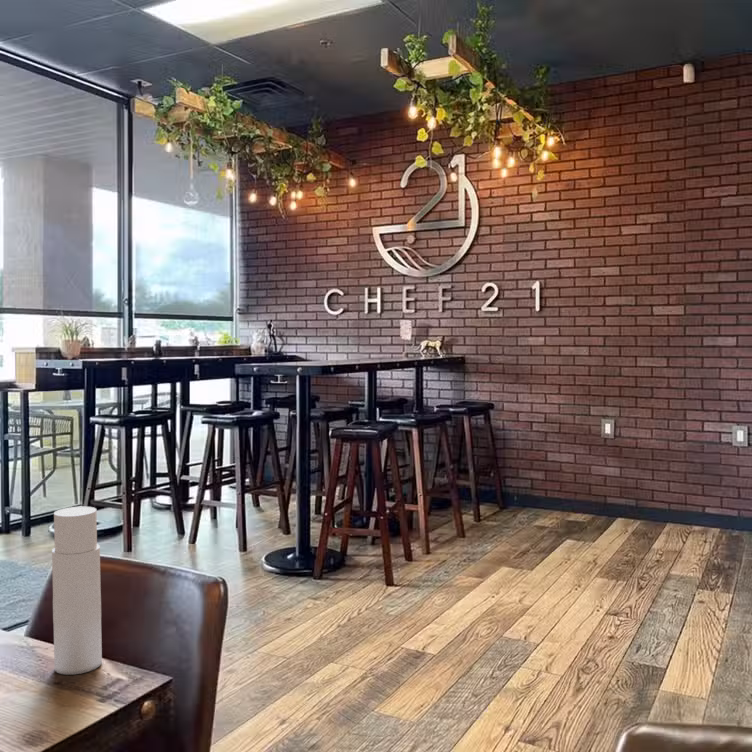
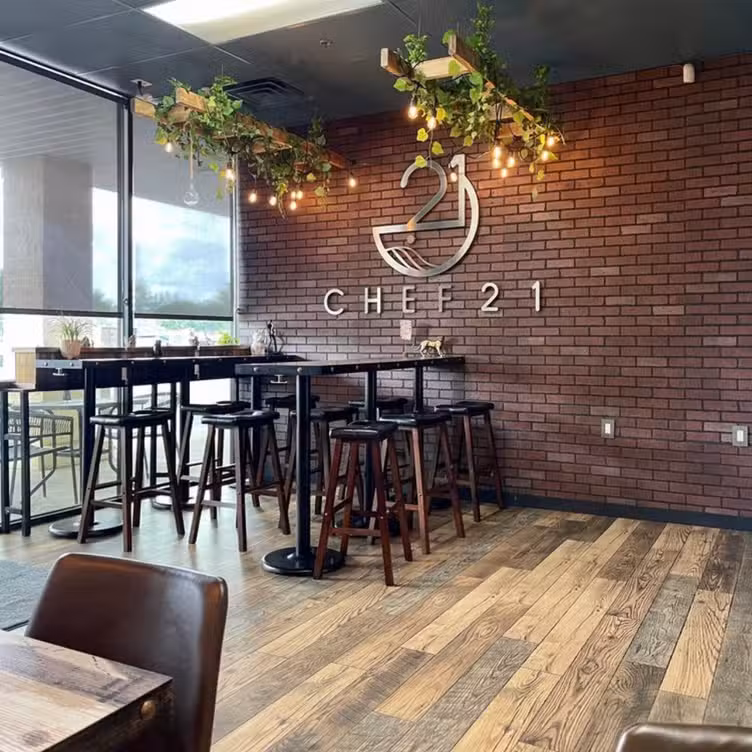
- candle (76, 588)
